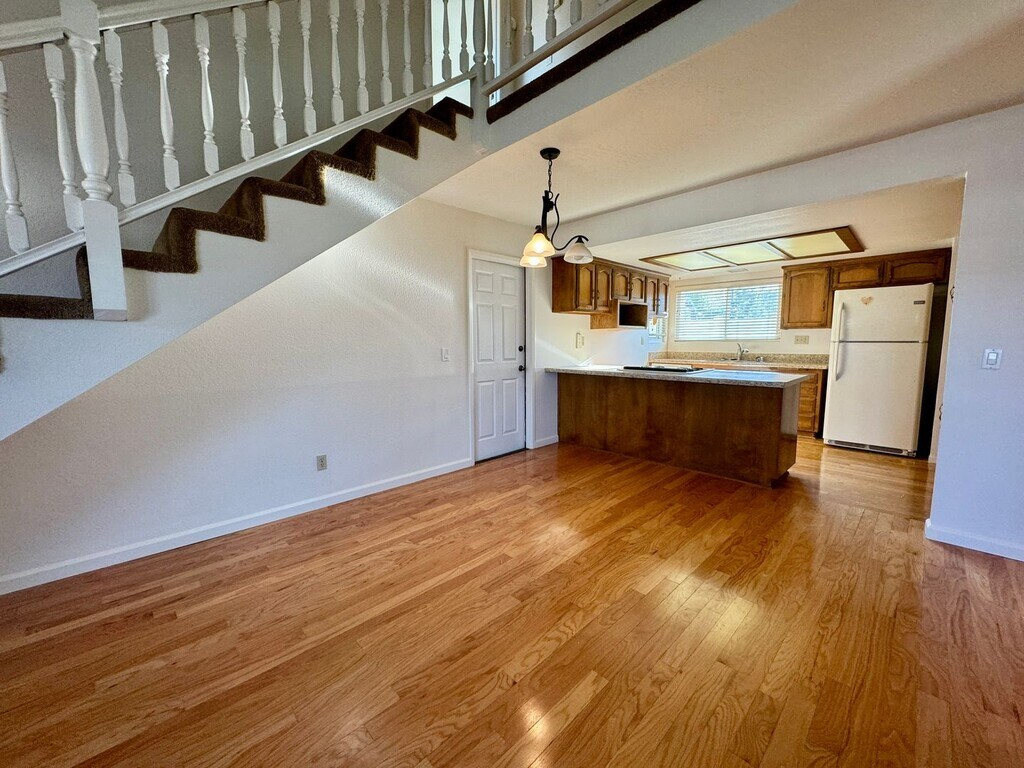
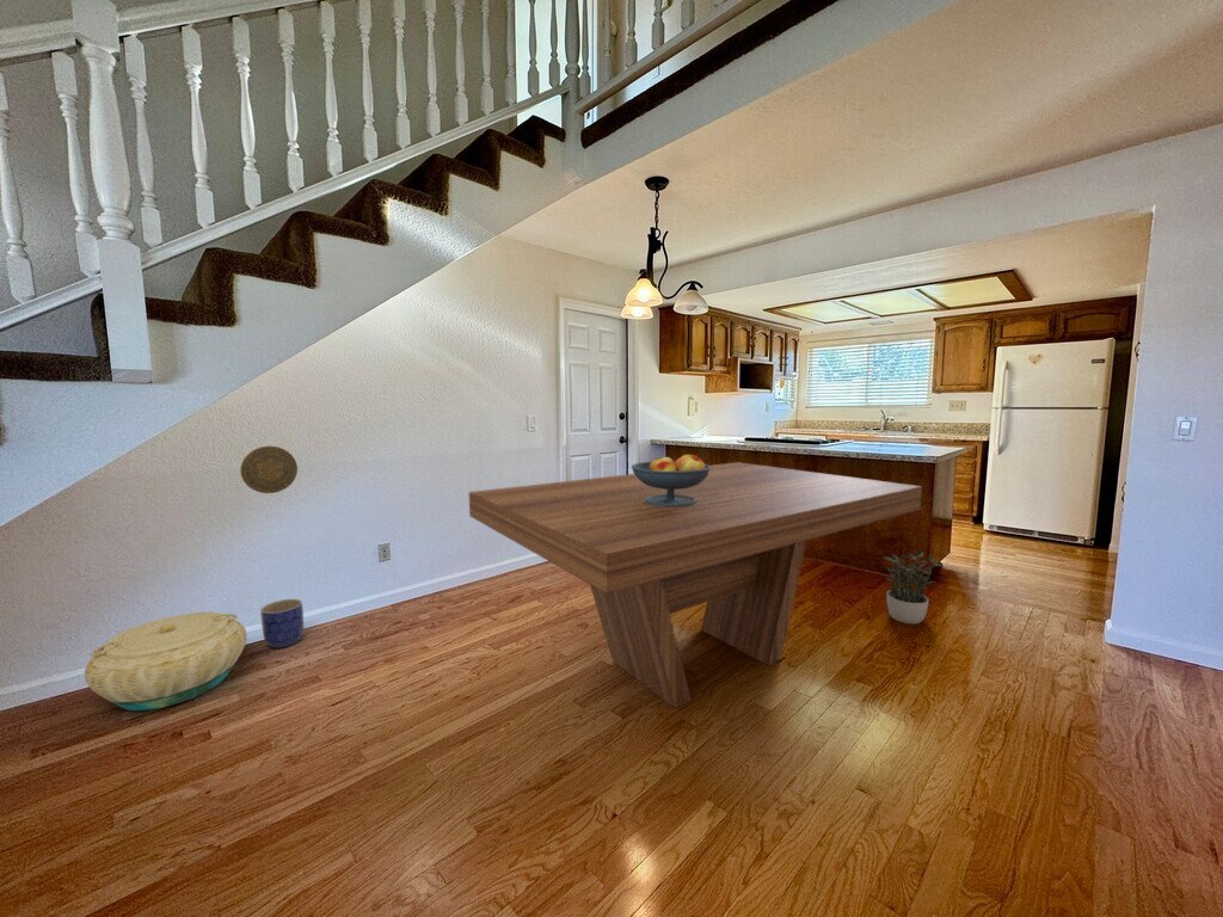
+ dining table (697, 577)
+ planter (283, 623)
+ fruit bowl (670, 476)
+ potted plant (910, 585)
+ decorative plate (270, 469)
+ basket (172, 656)
